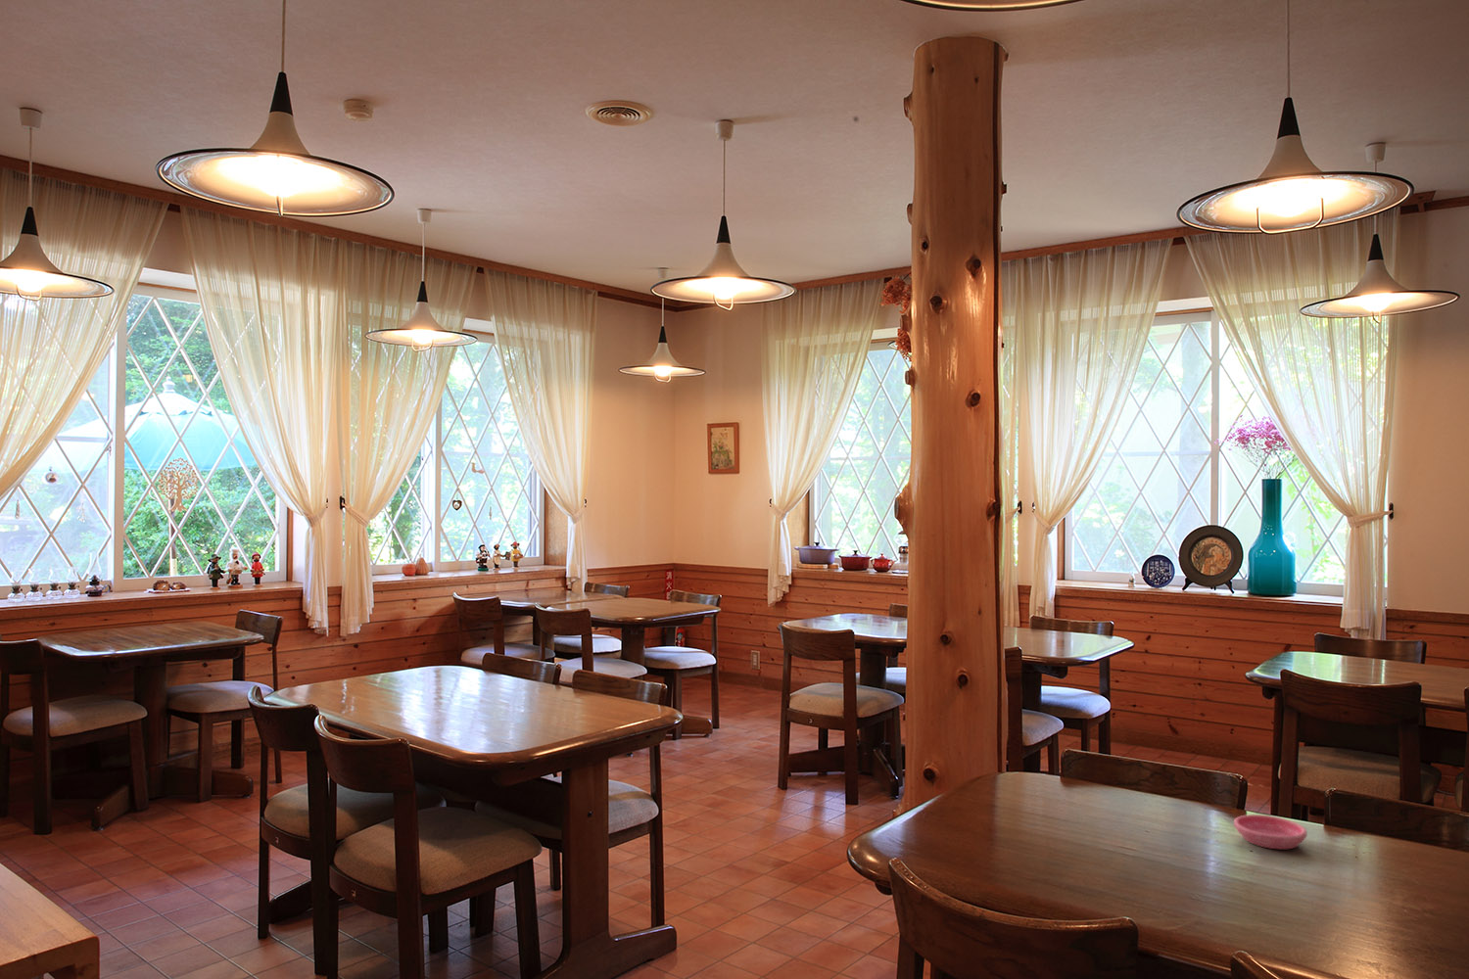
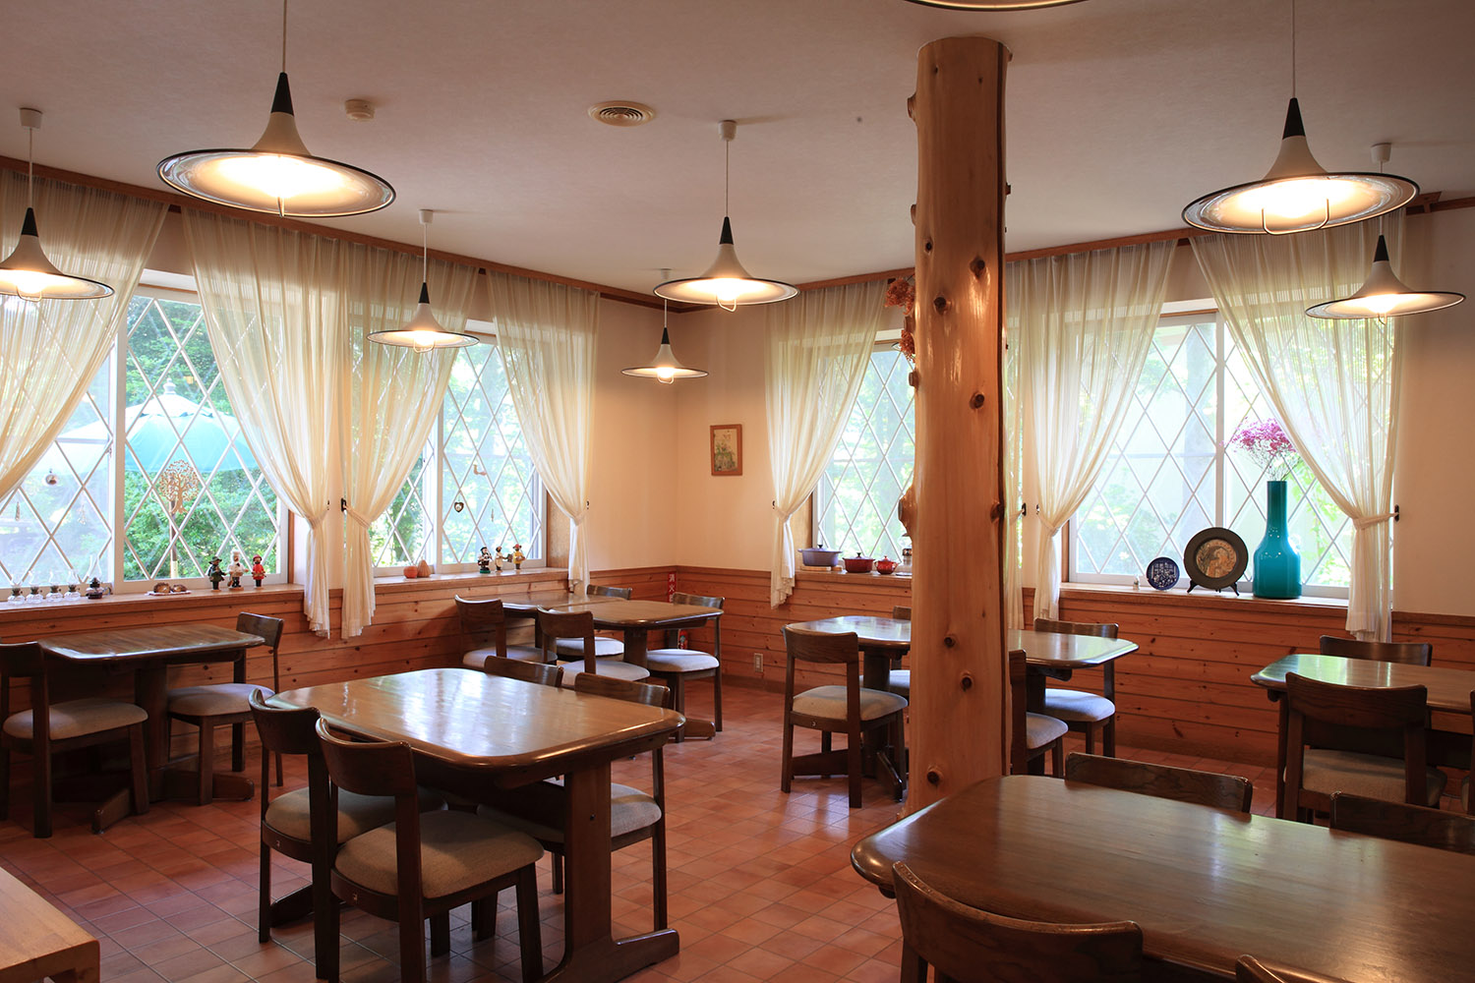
- saucer (1269, 833)
